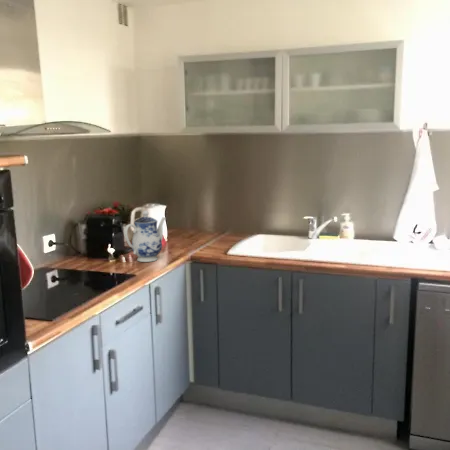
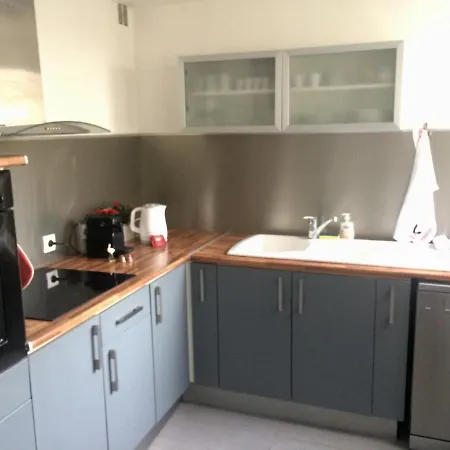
- teapot (146, 235)
